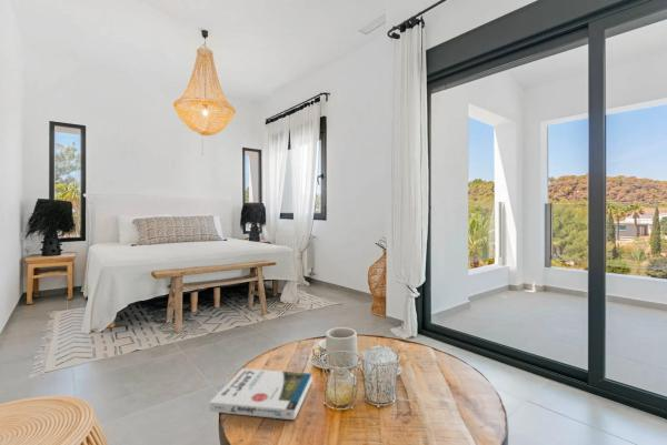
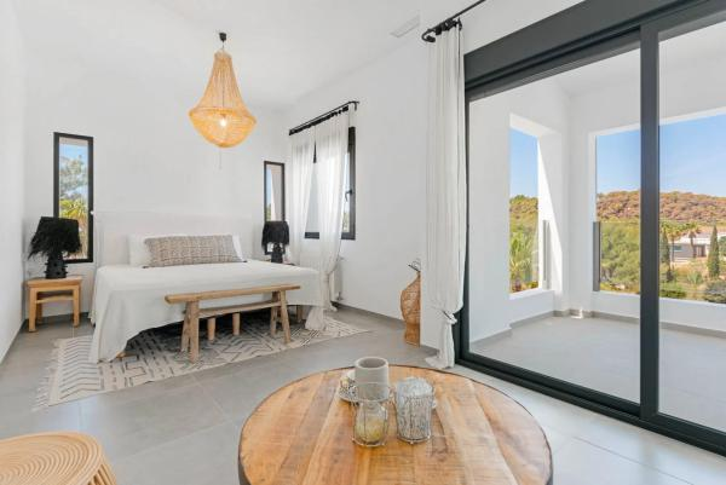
- book (265, 391)
